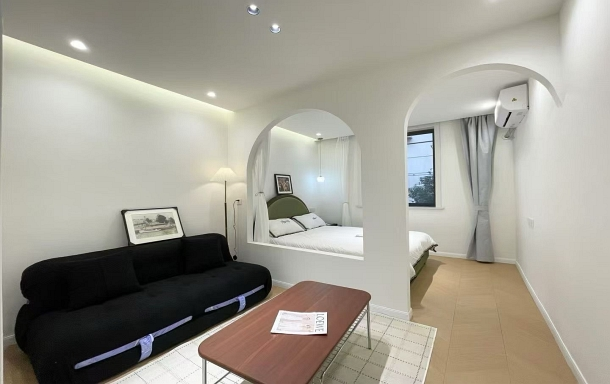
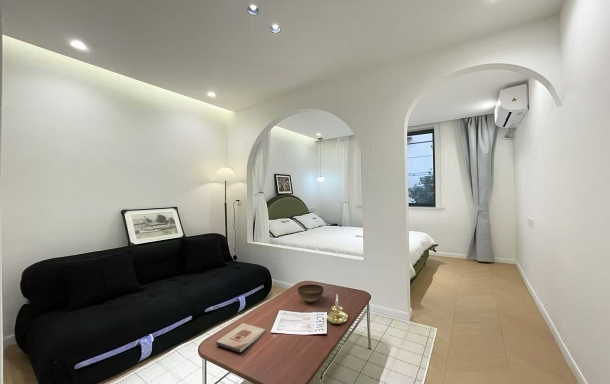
+ bowl (310, 294)
+ candle holder (336, 307)
+ wooden plaque (241, 336)
